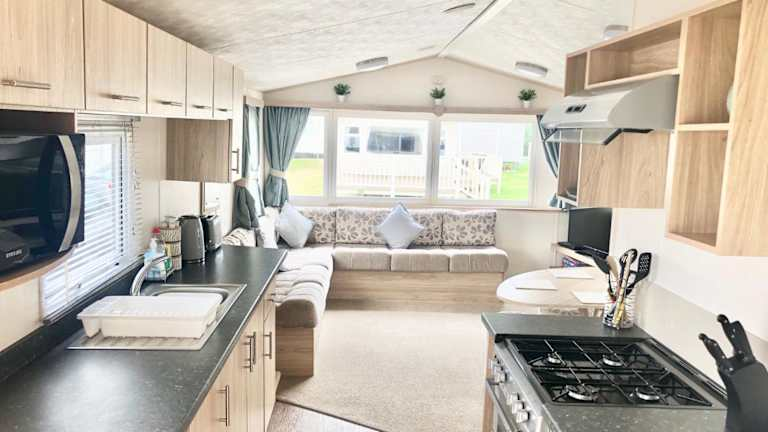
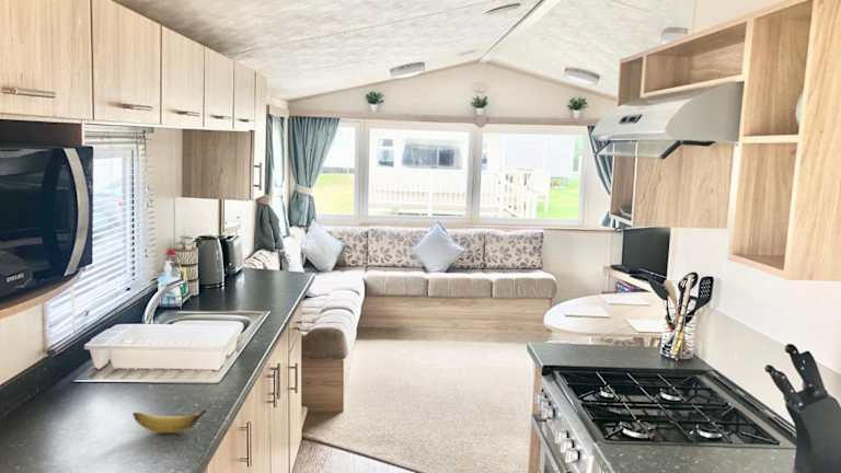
+ banana (169, 419)
